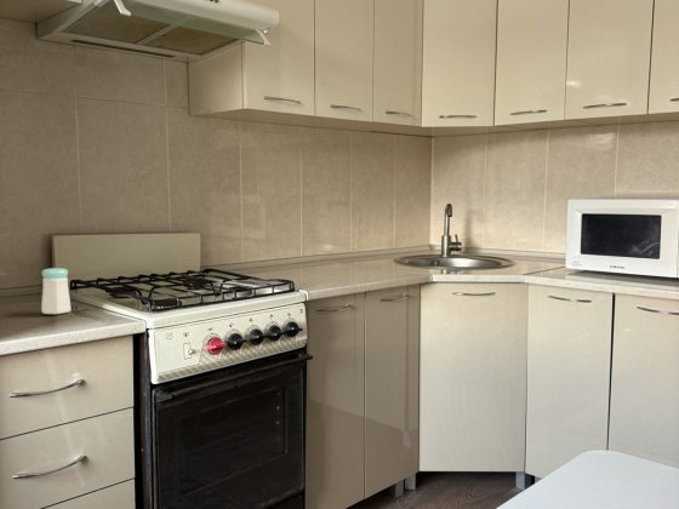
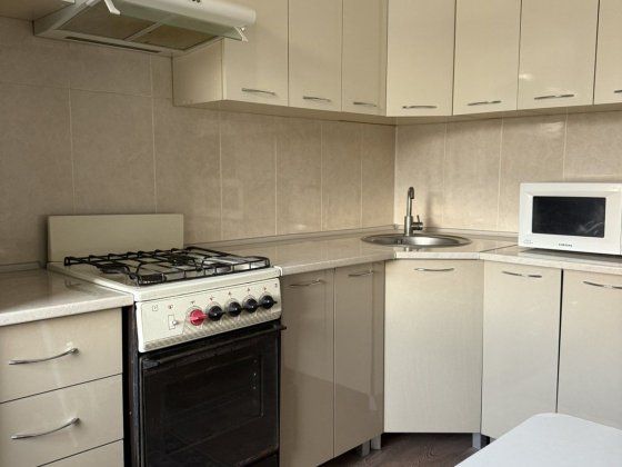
- salt shaker (55, 290)
